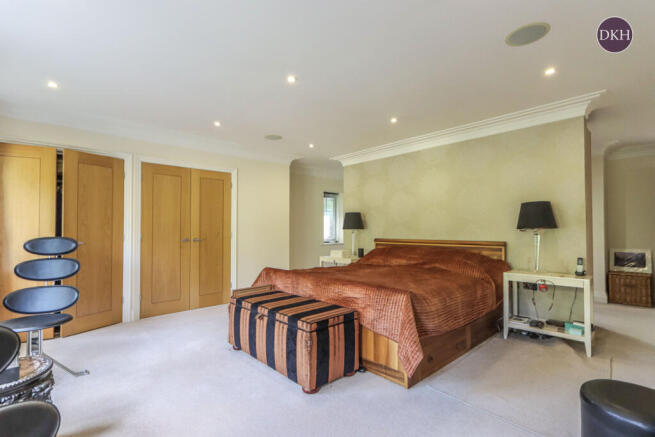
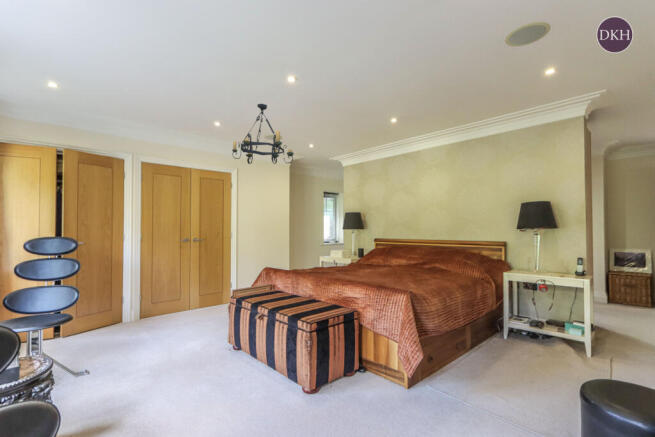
+ chandelier (260, 132)
